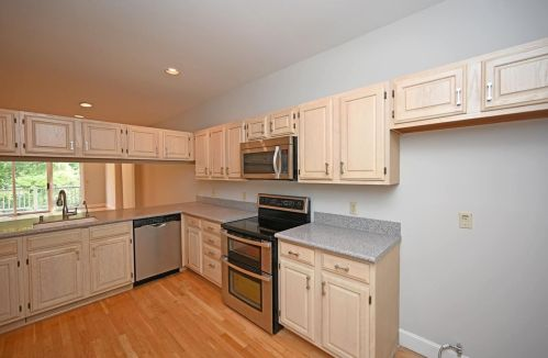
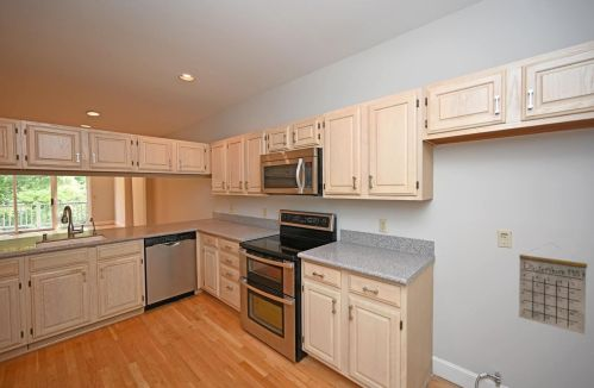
+ calendar (550, 283)
